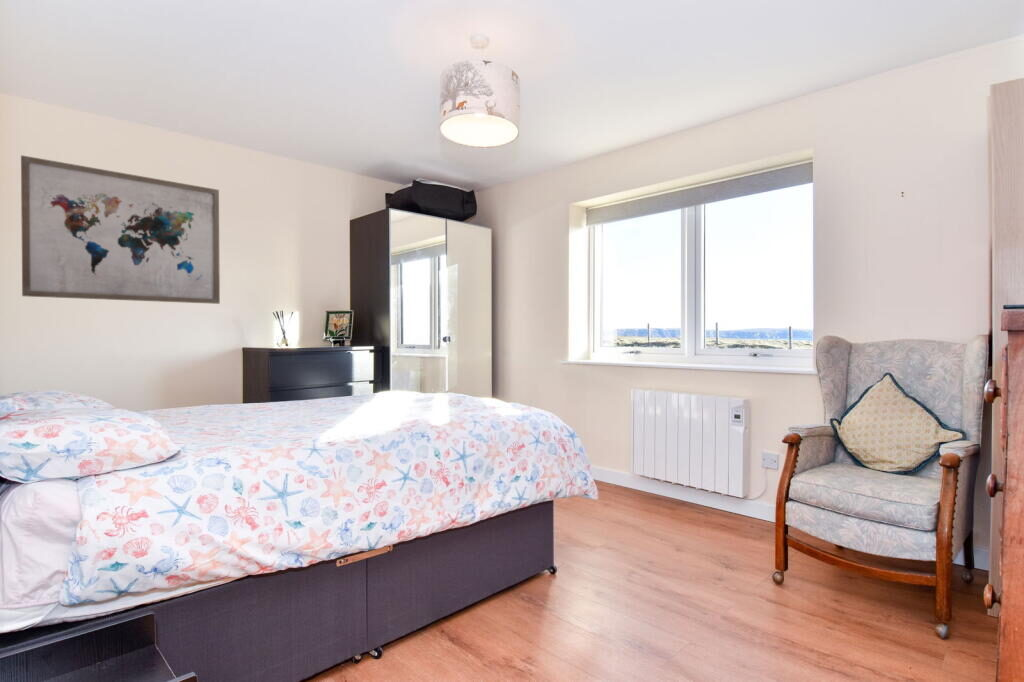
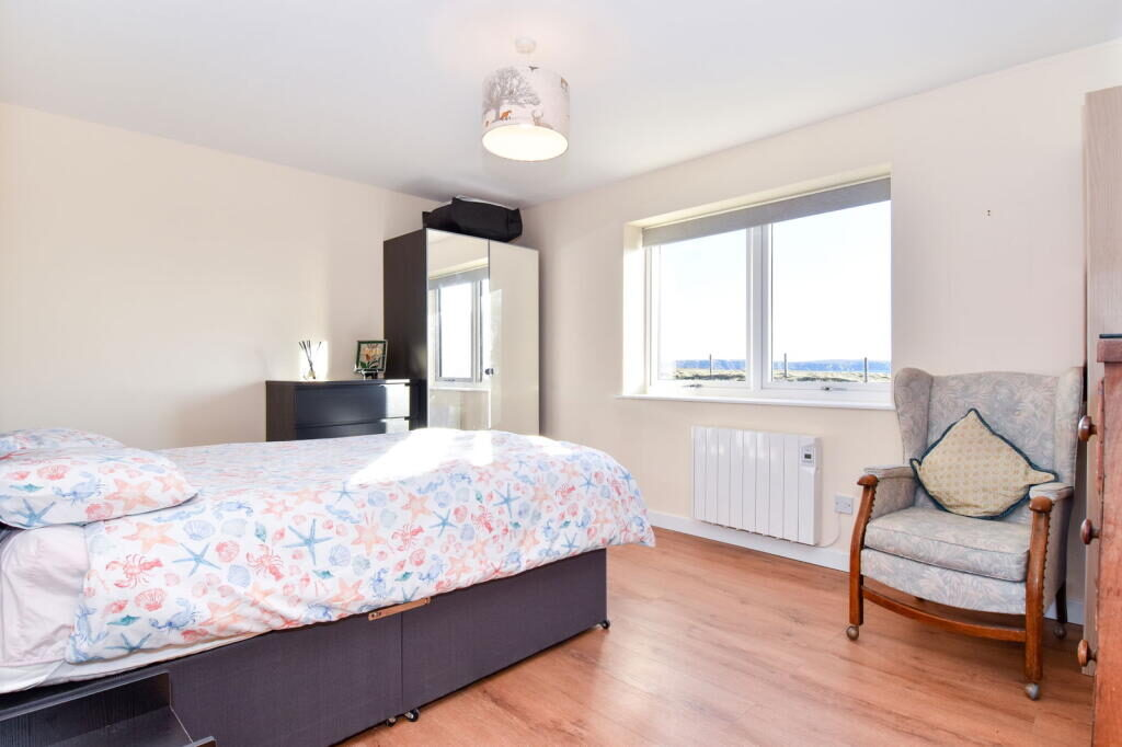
- wall art (130, 237)
